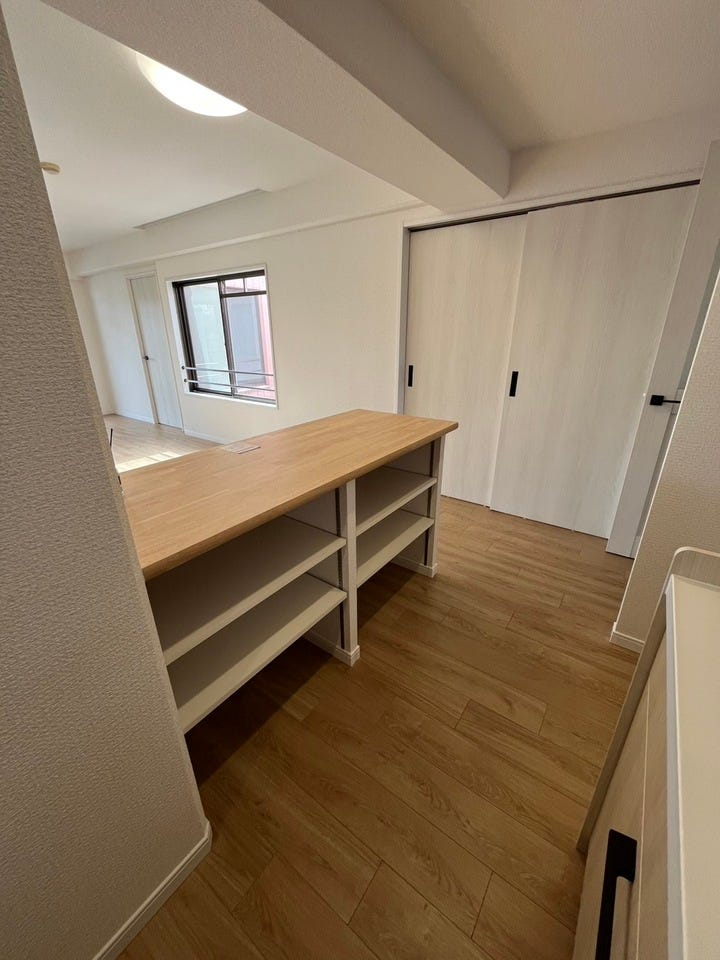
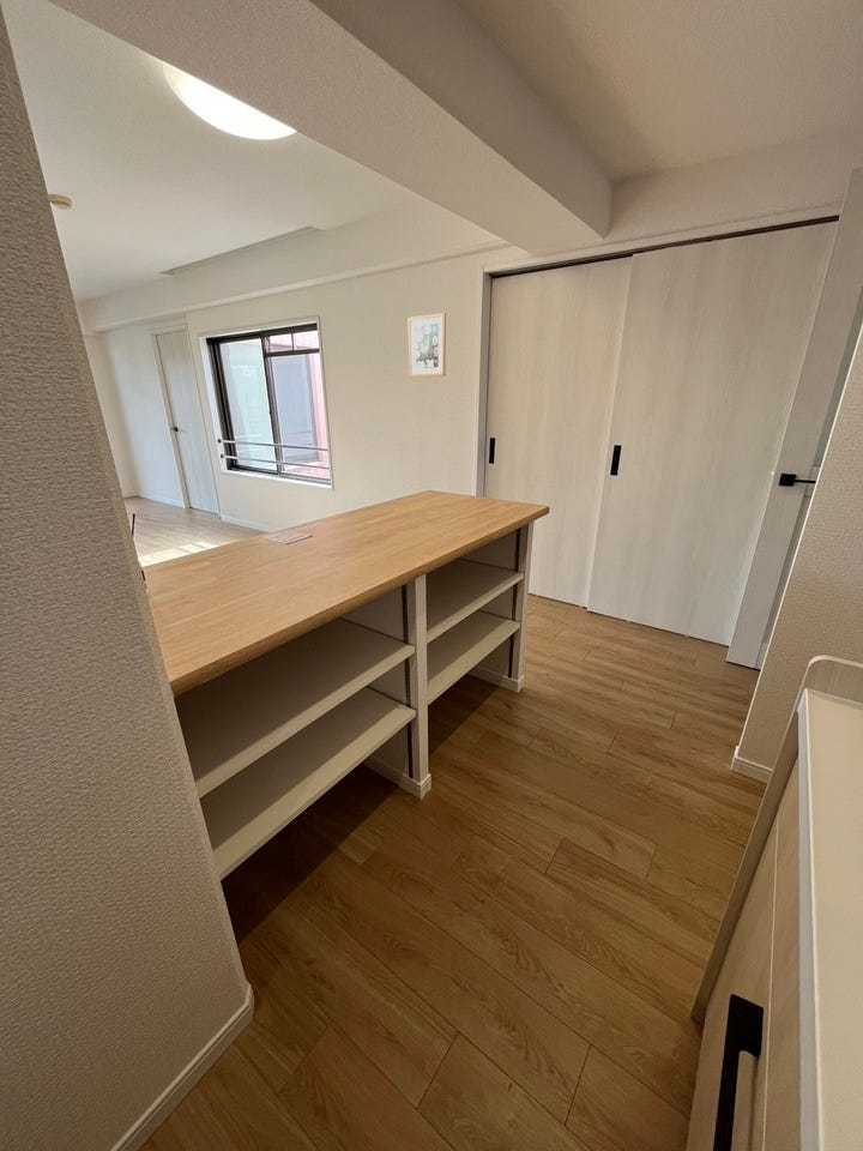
+ wall art (426, 346)
